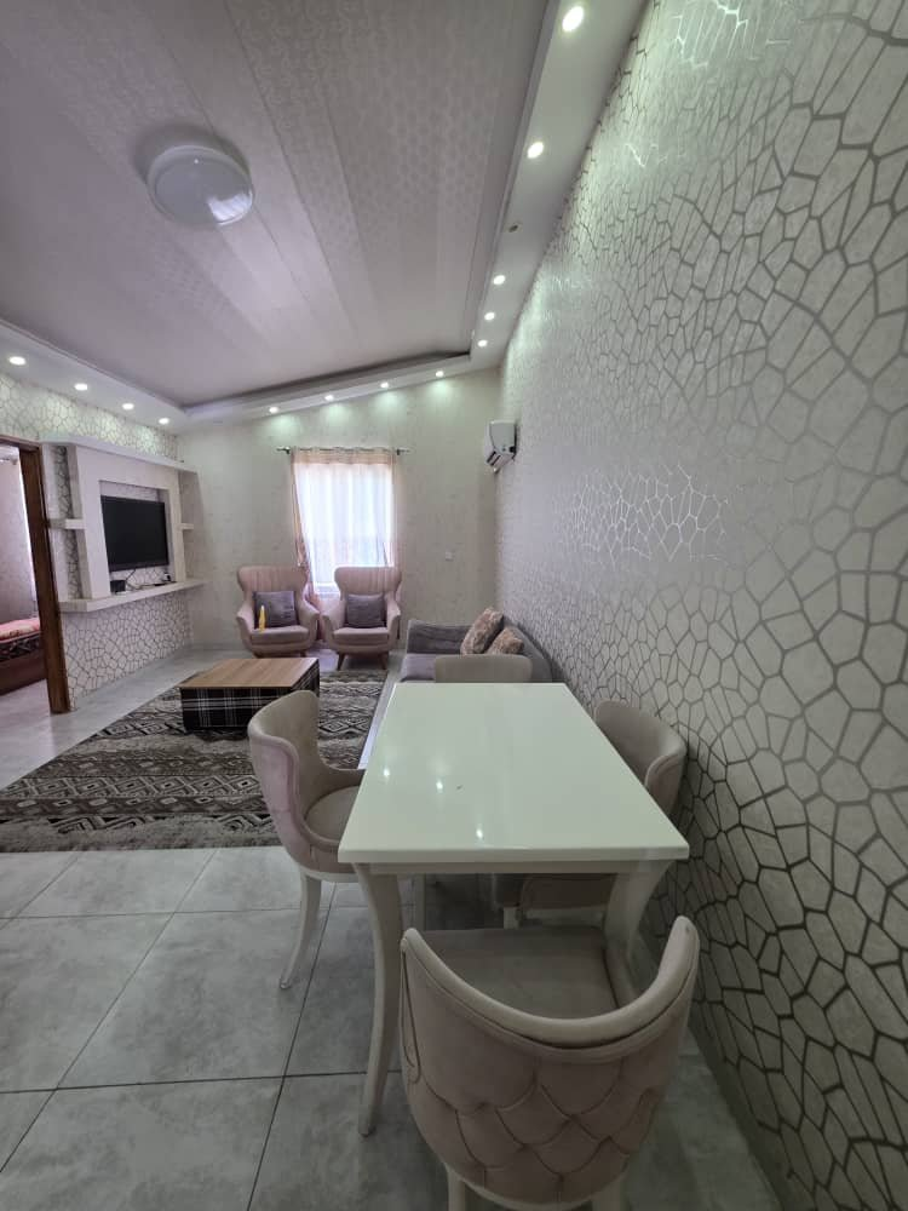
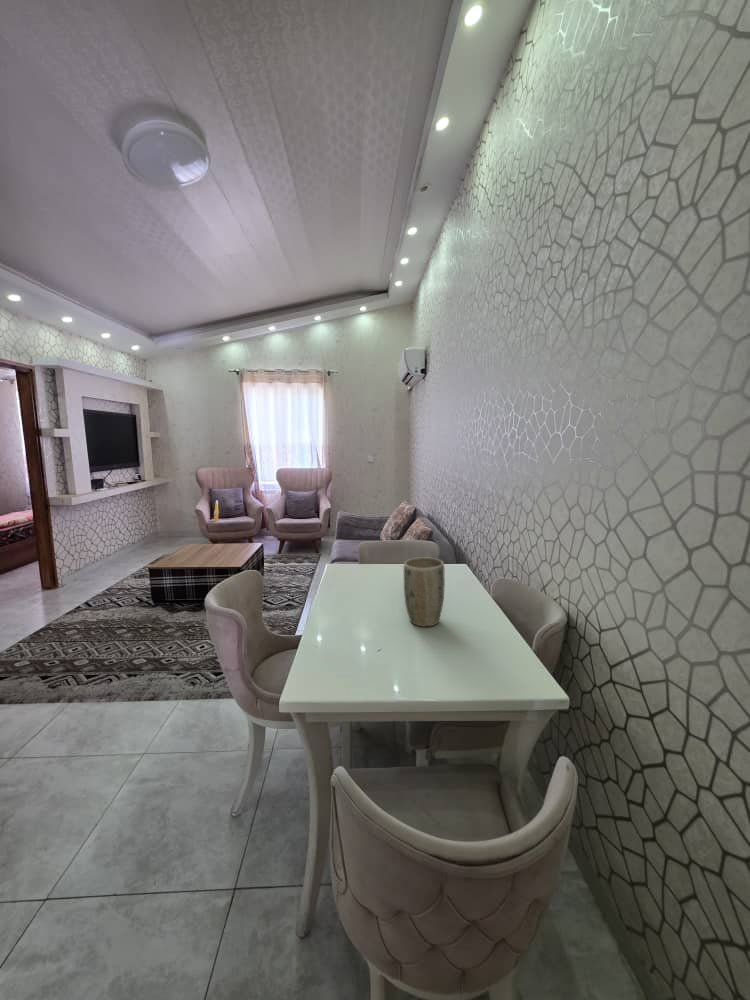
+ plant pot (424, 591)
